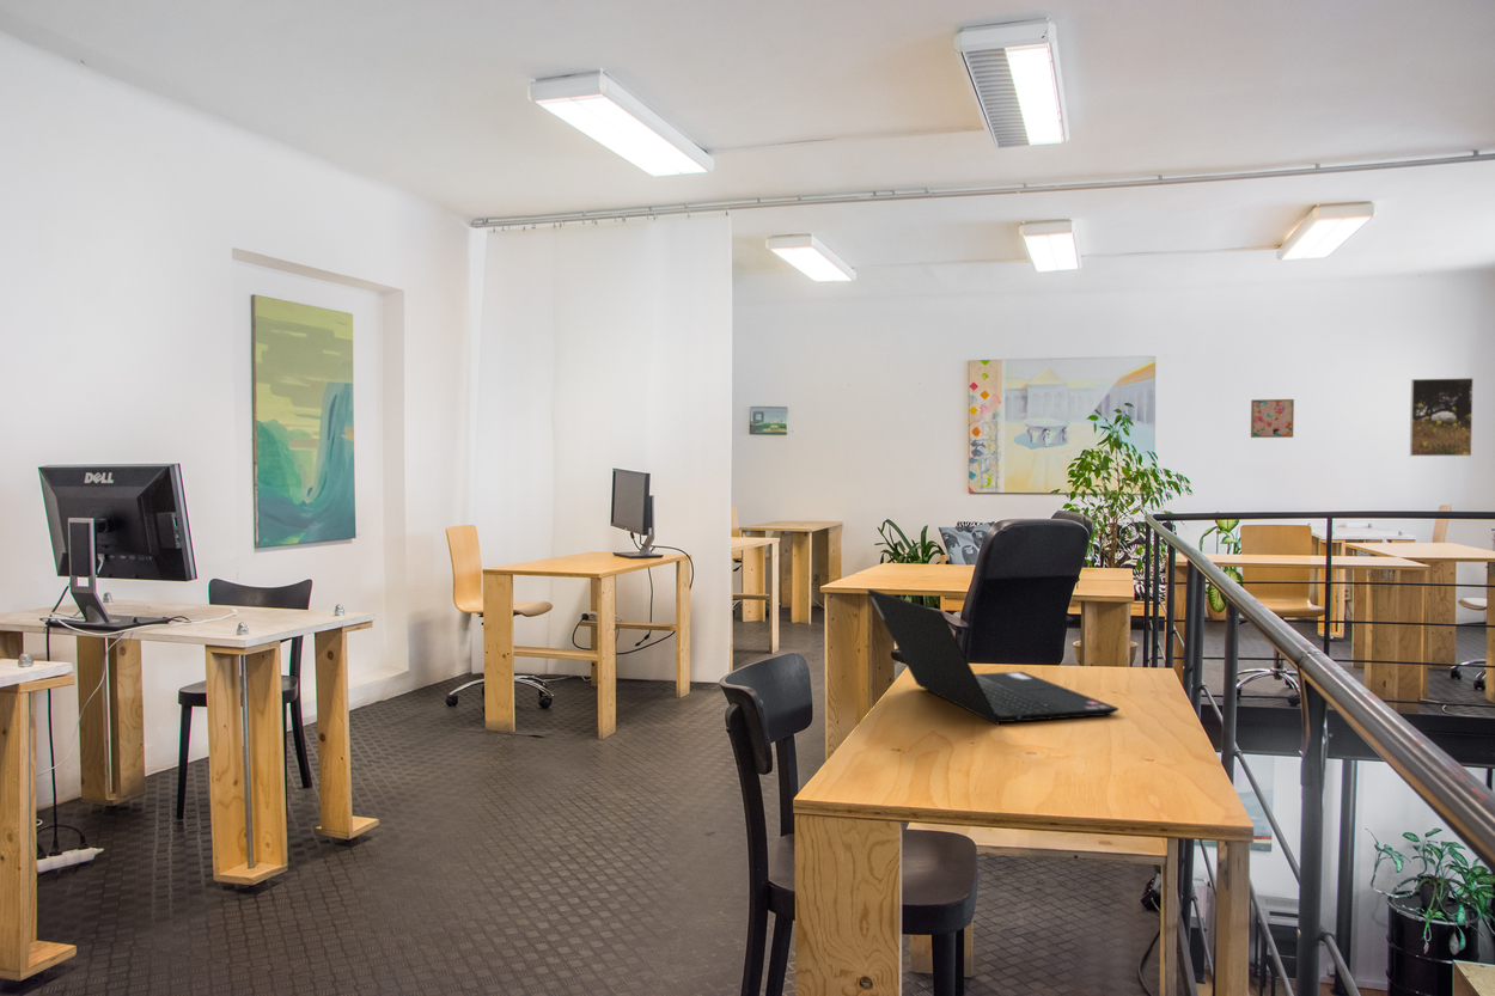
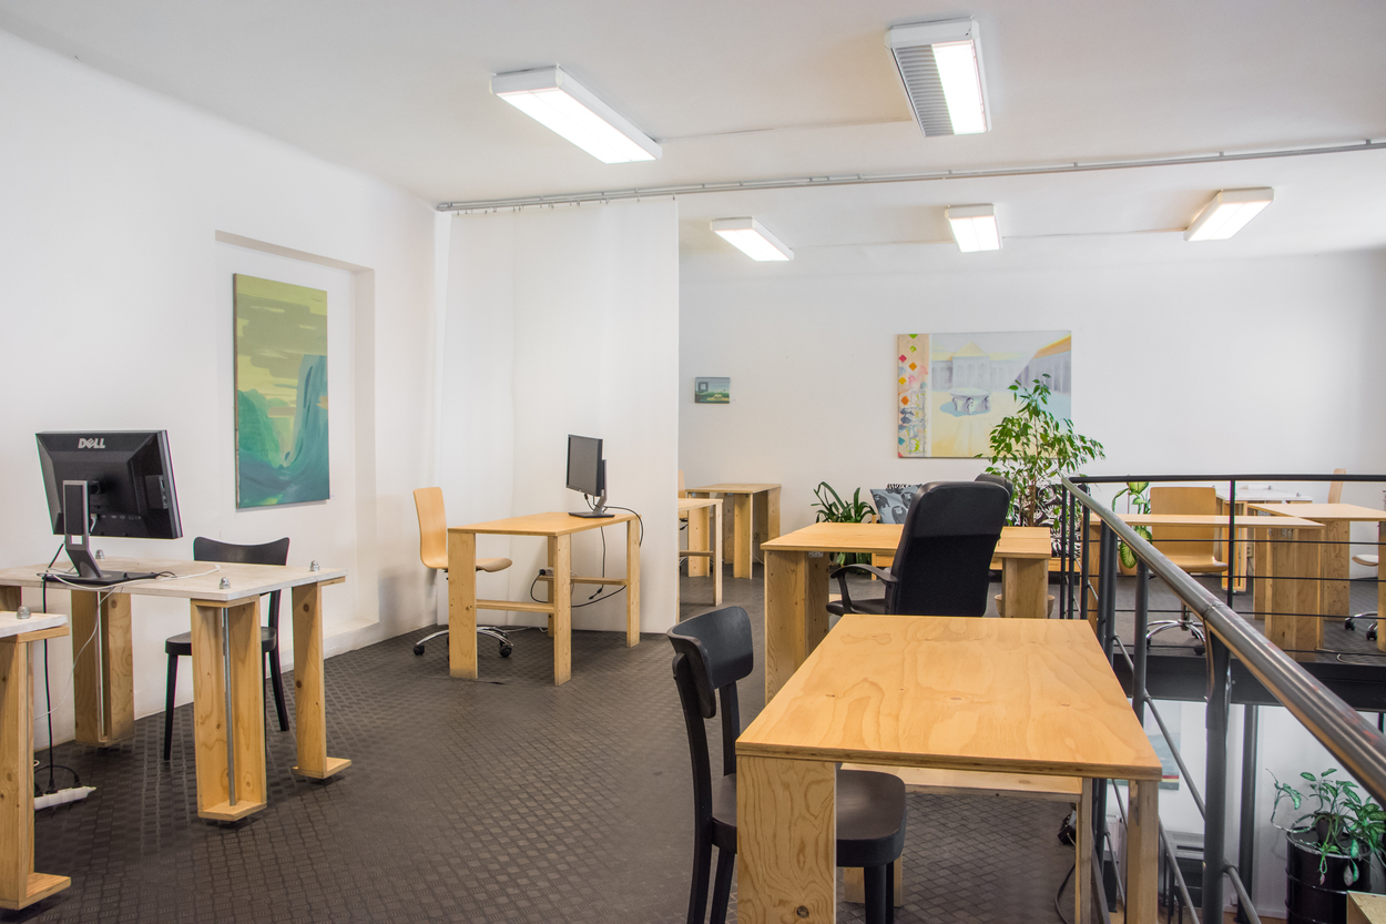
- laptop computer (965, 658)
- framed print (1440, 417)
- wall art (1271, 418)
